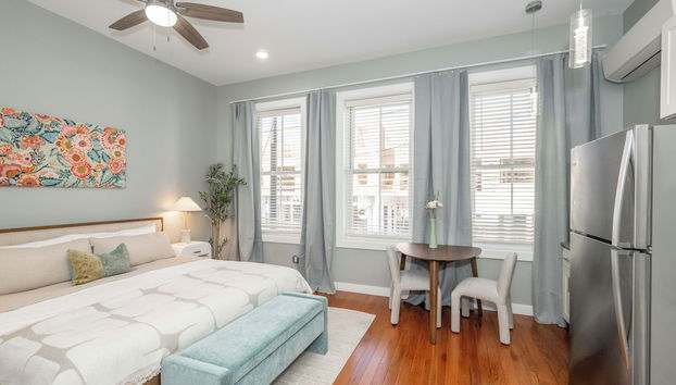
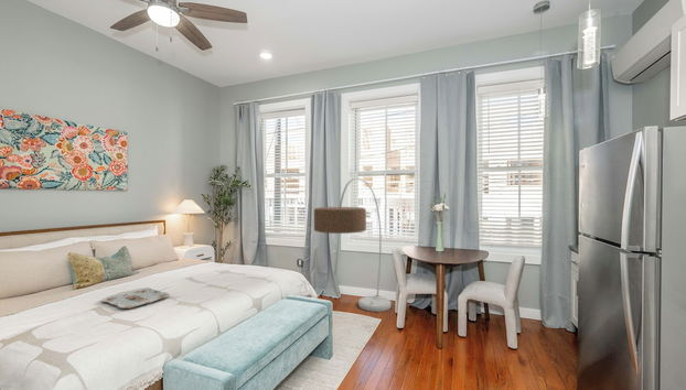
+ serving tray (136, 297)
+ floor lamp (358, 231)
